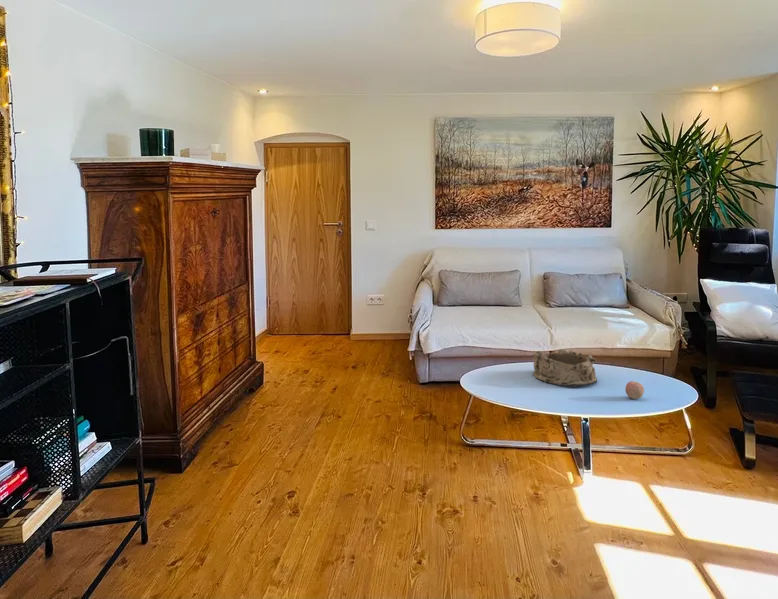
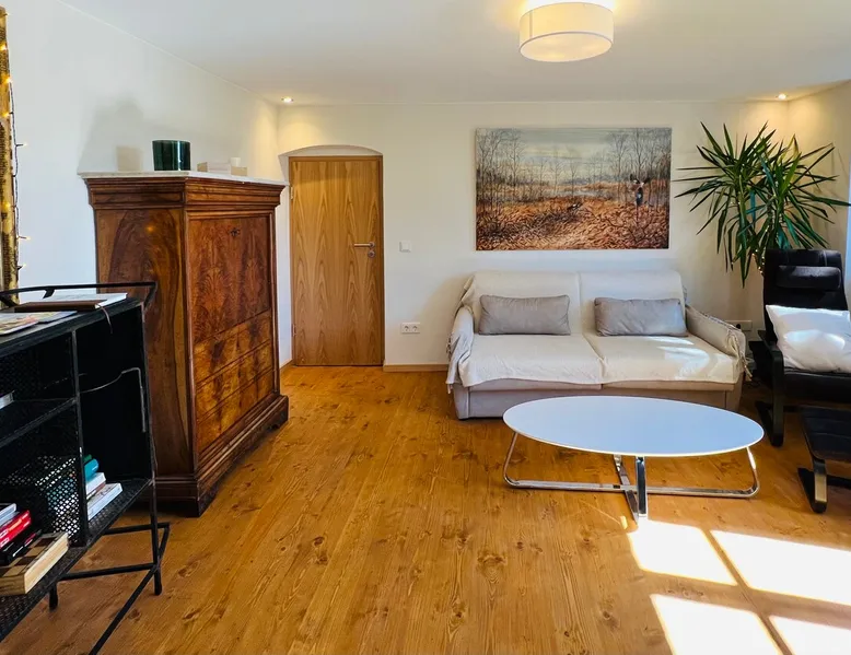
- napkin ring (564, 366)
- apple (634, 390)
